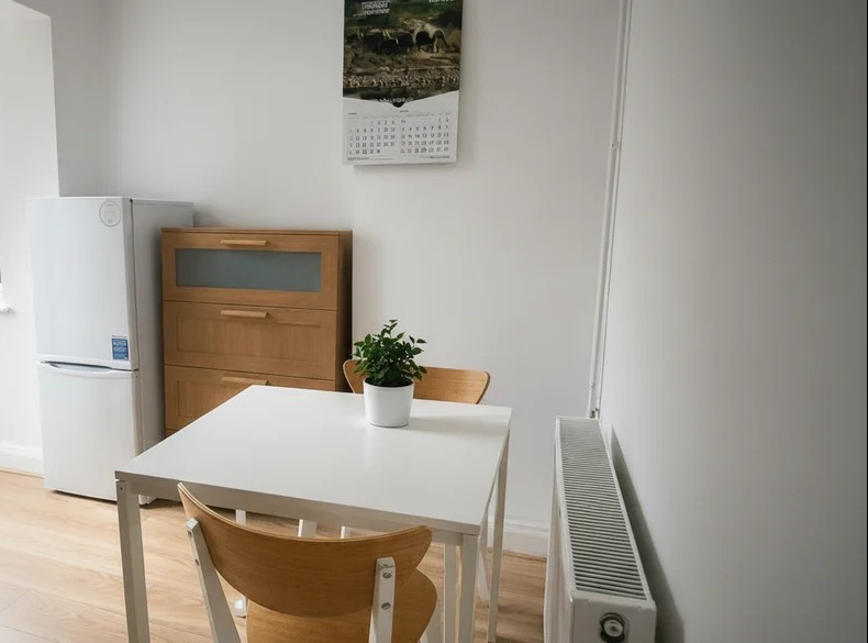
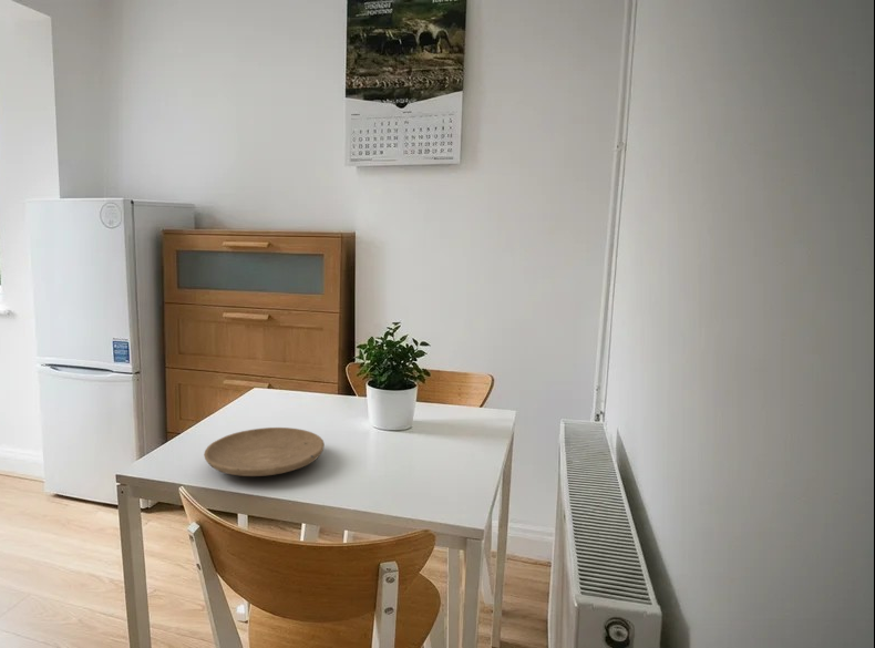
+ plate (266, 454)
